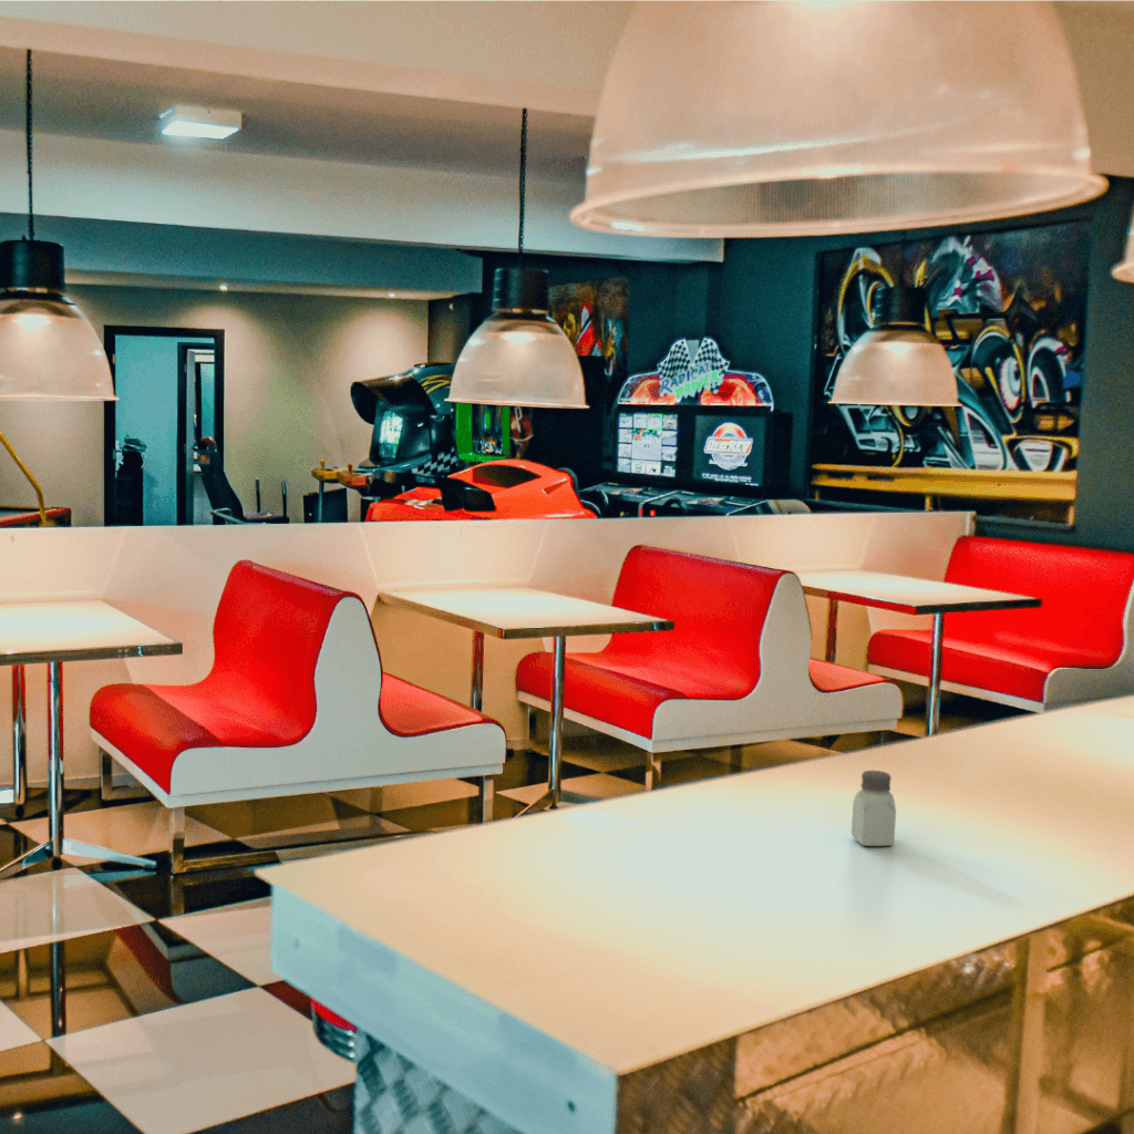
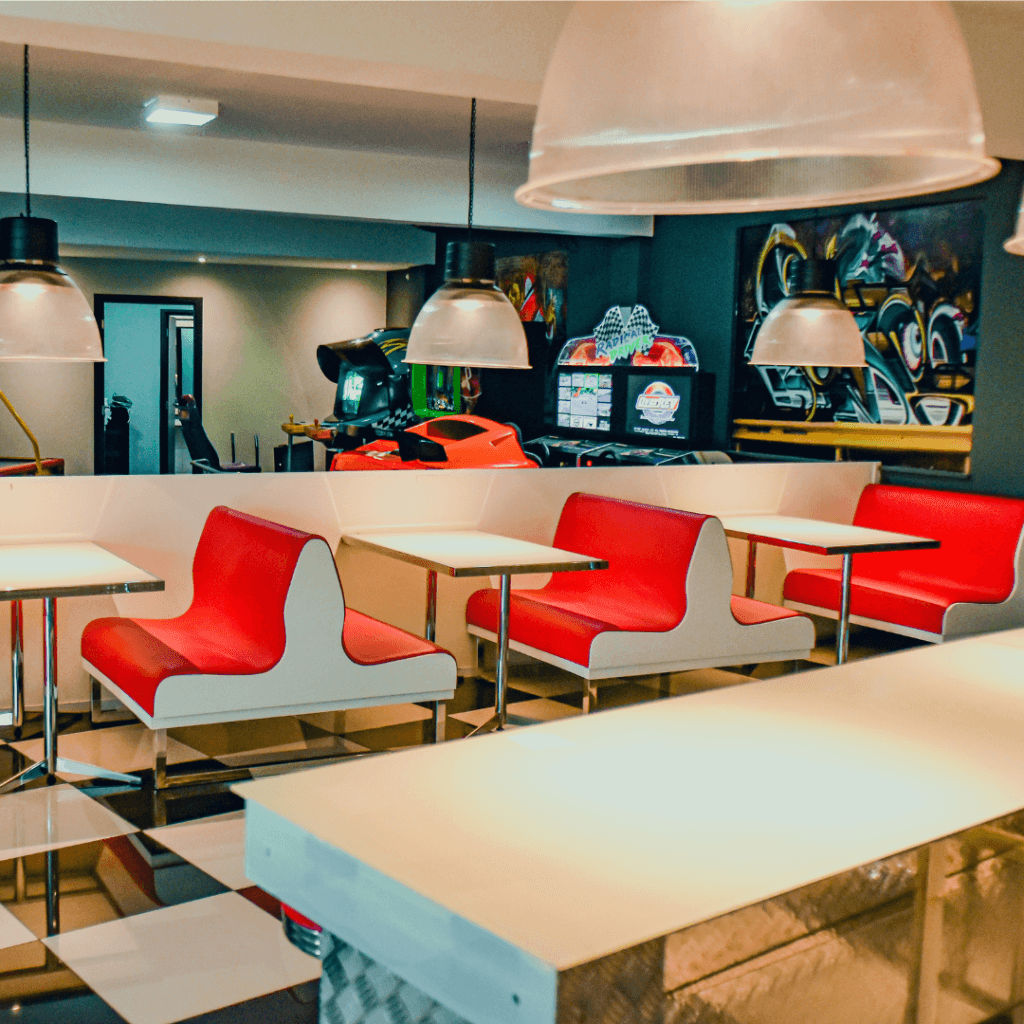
- saltshaker (874, 807)
